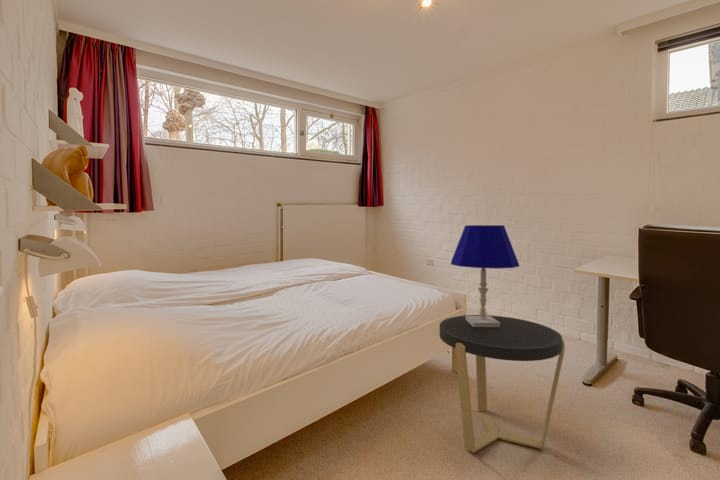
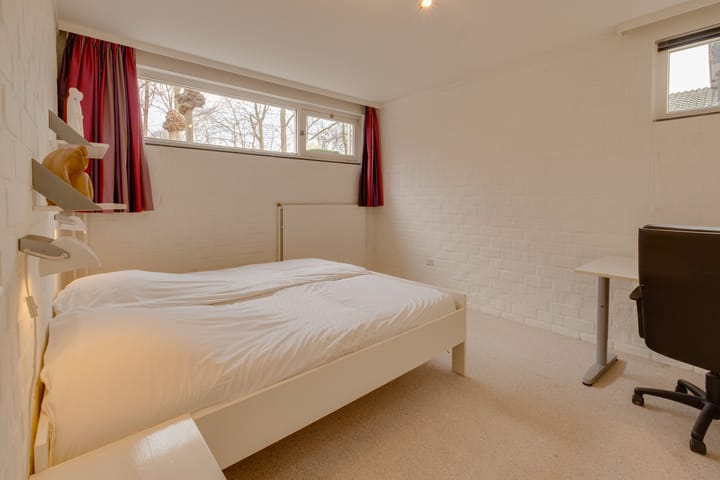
- side table (485, 382)
- table lamp (483, 274)
